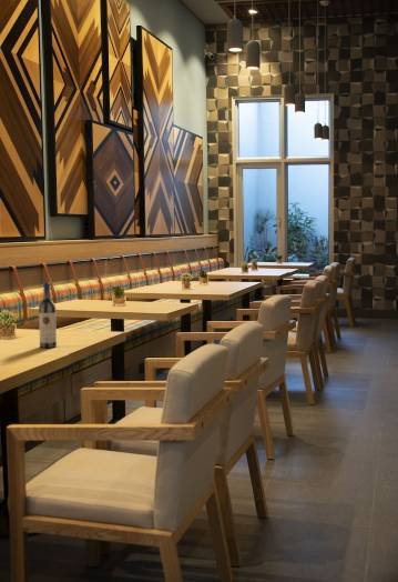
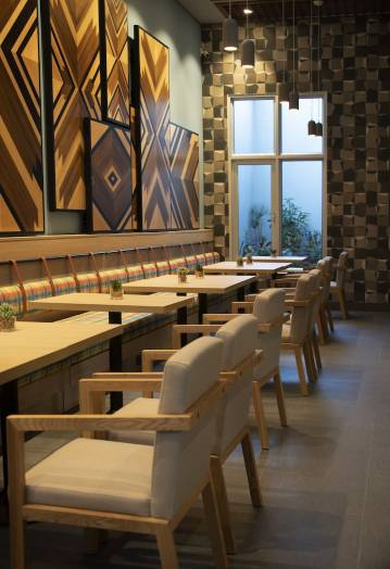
- wine bottle (47, 314)
